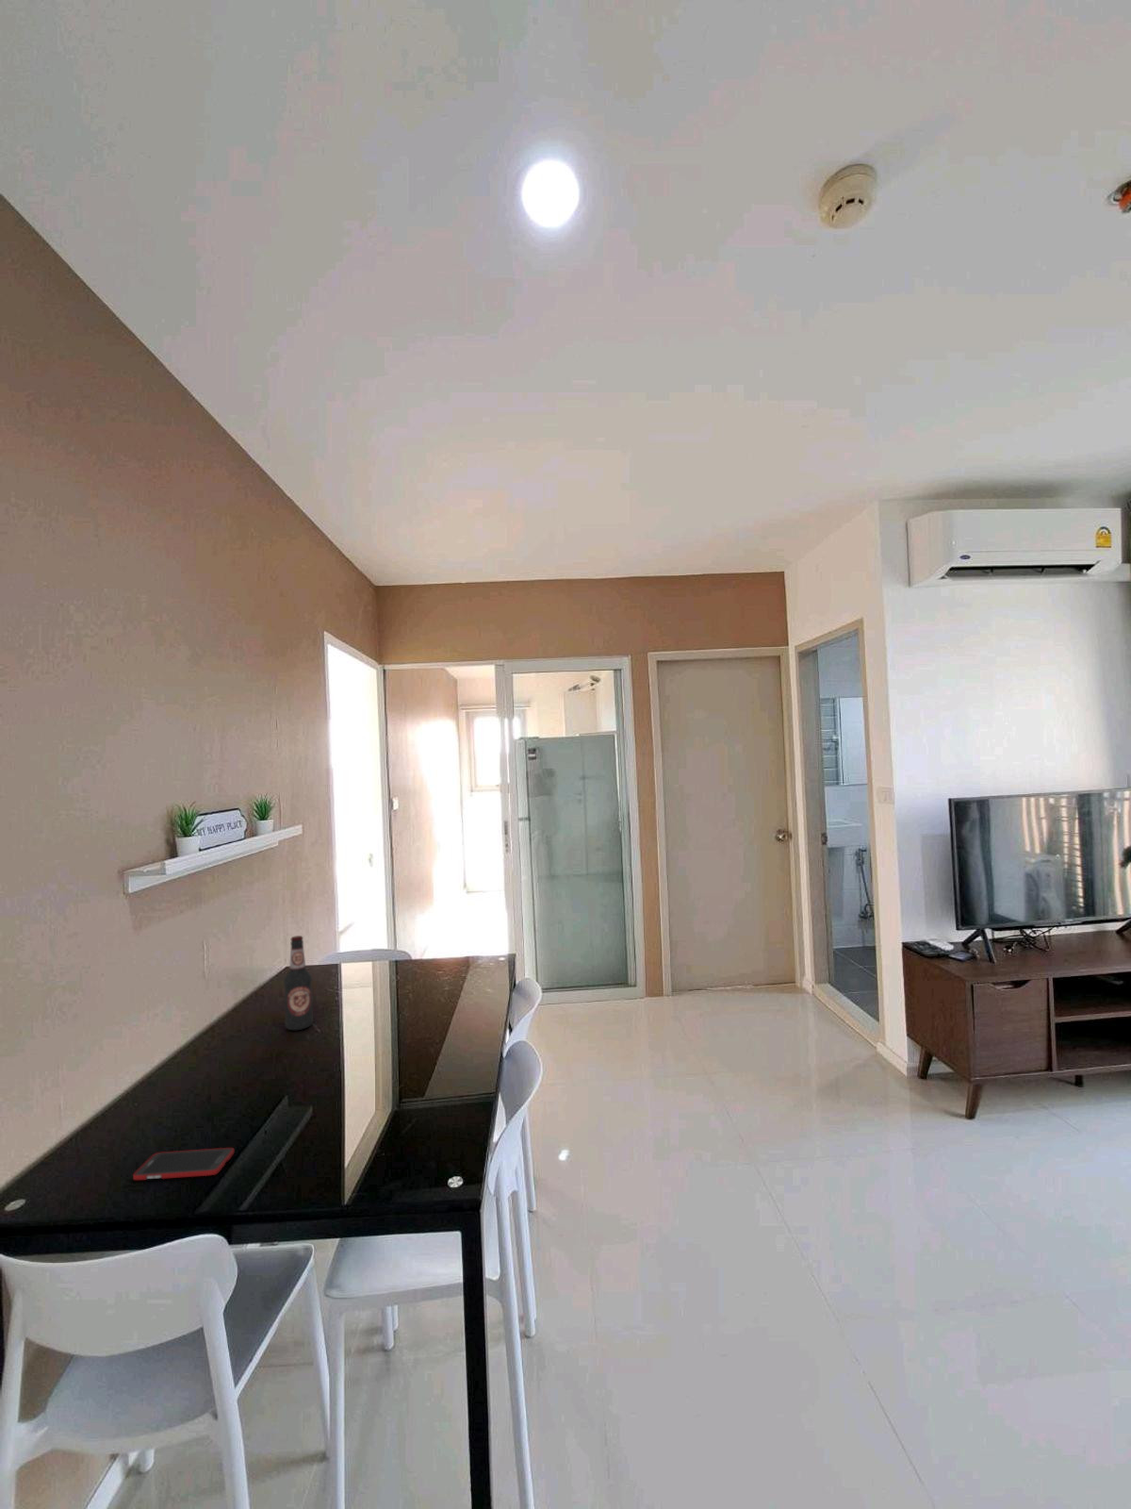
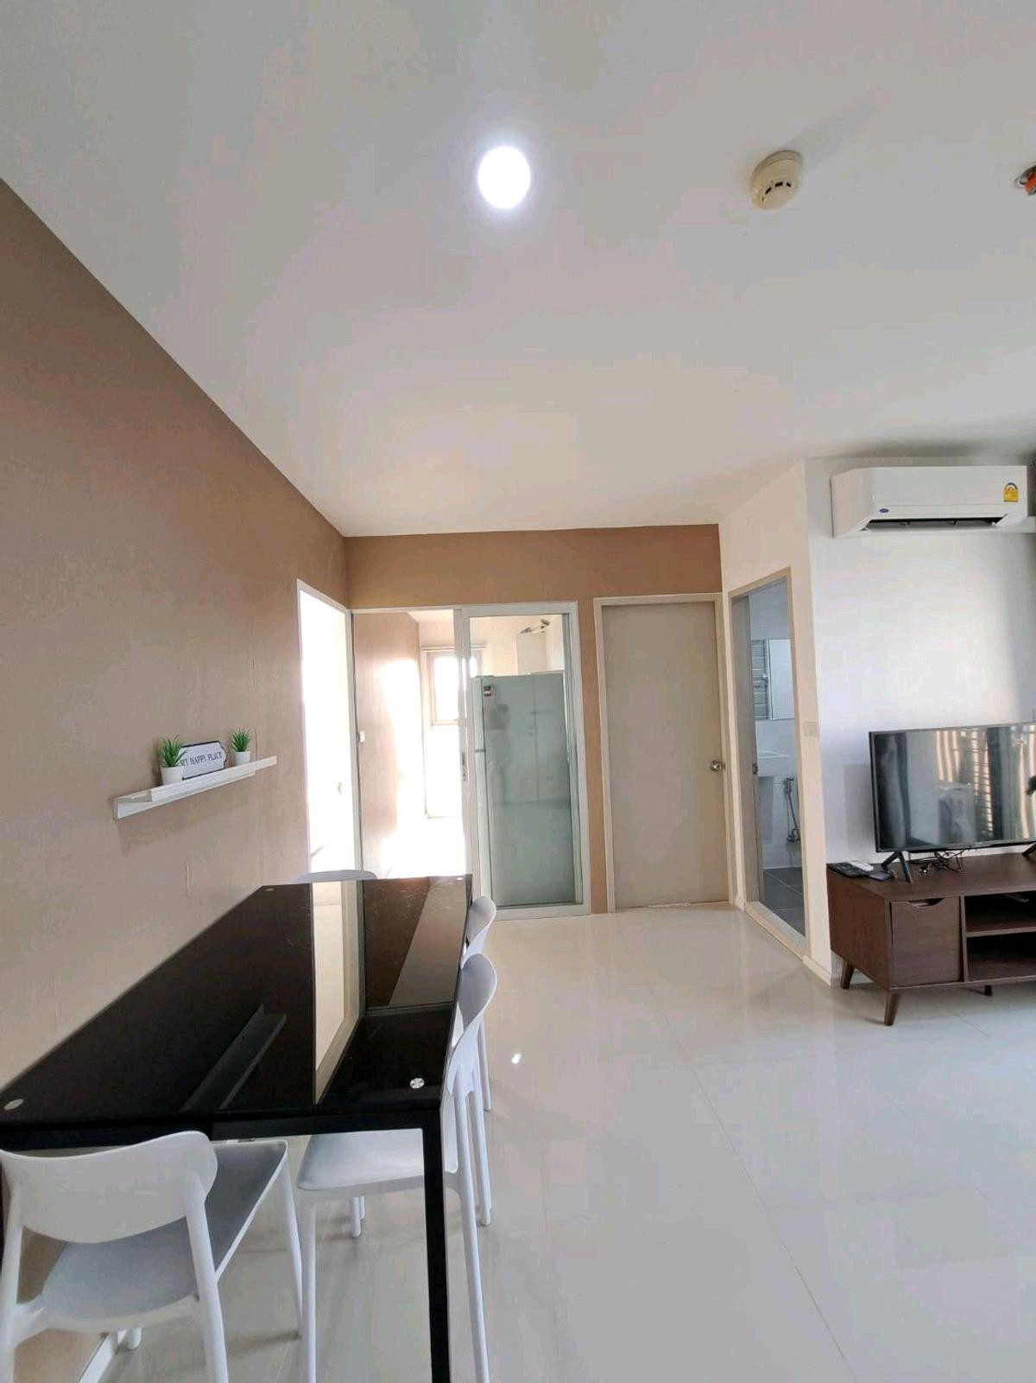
- cell phone (184, 1163)
- bottle (298, 981)
